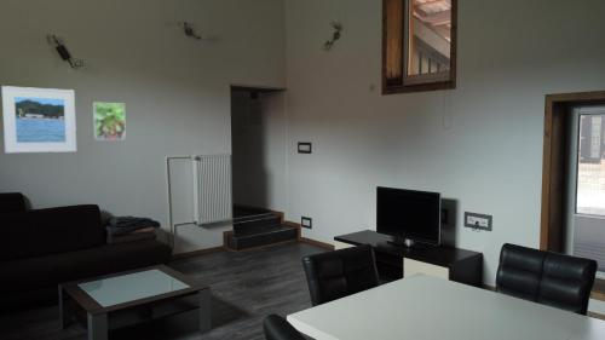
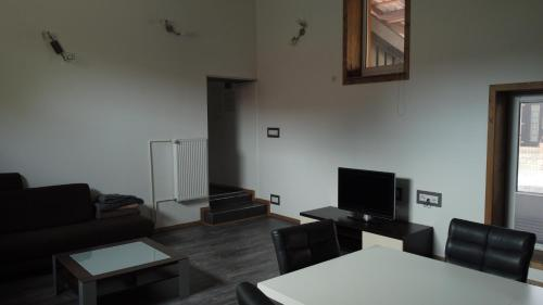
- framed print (40, 120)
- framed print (109, 121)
